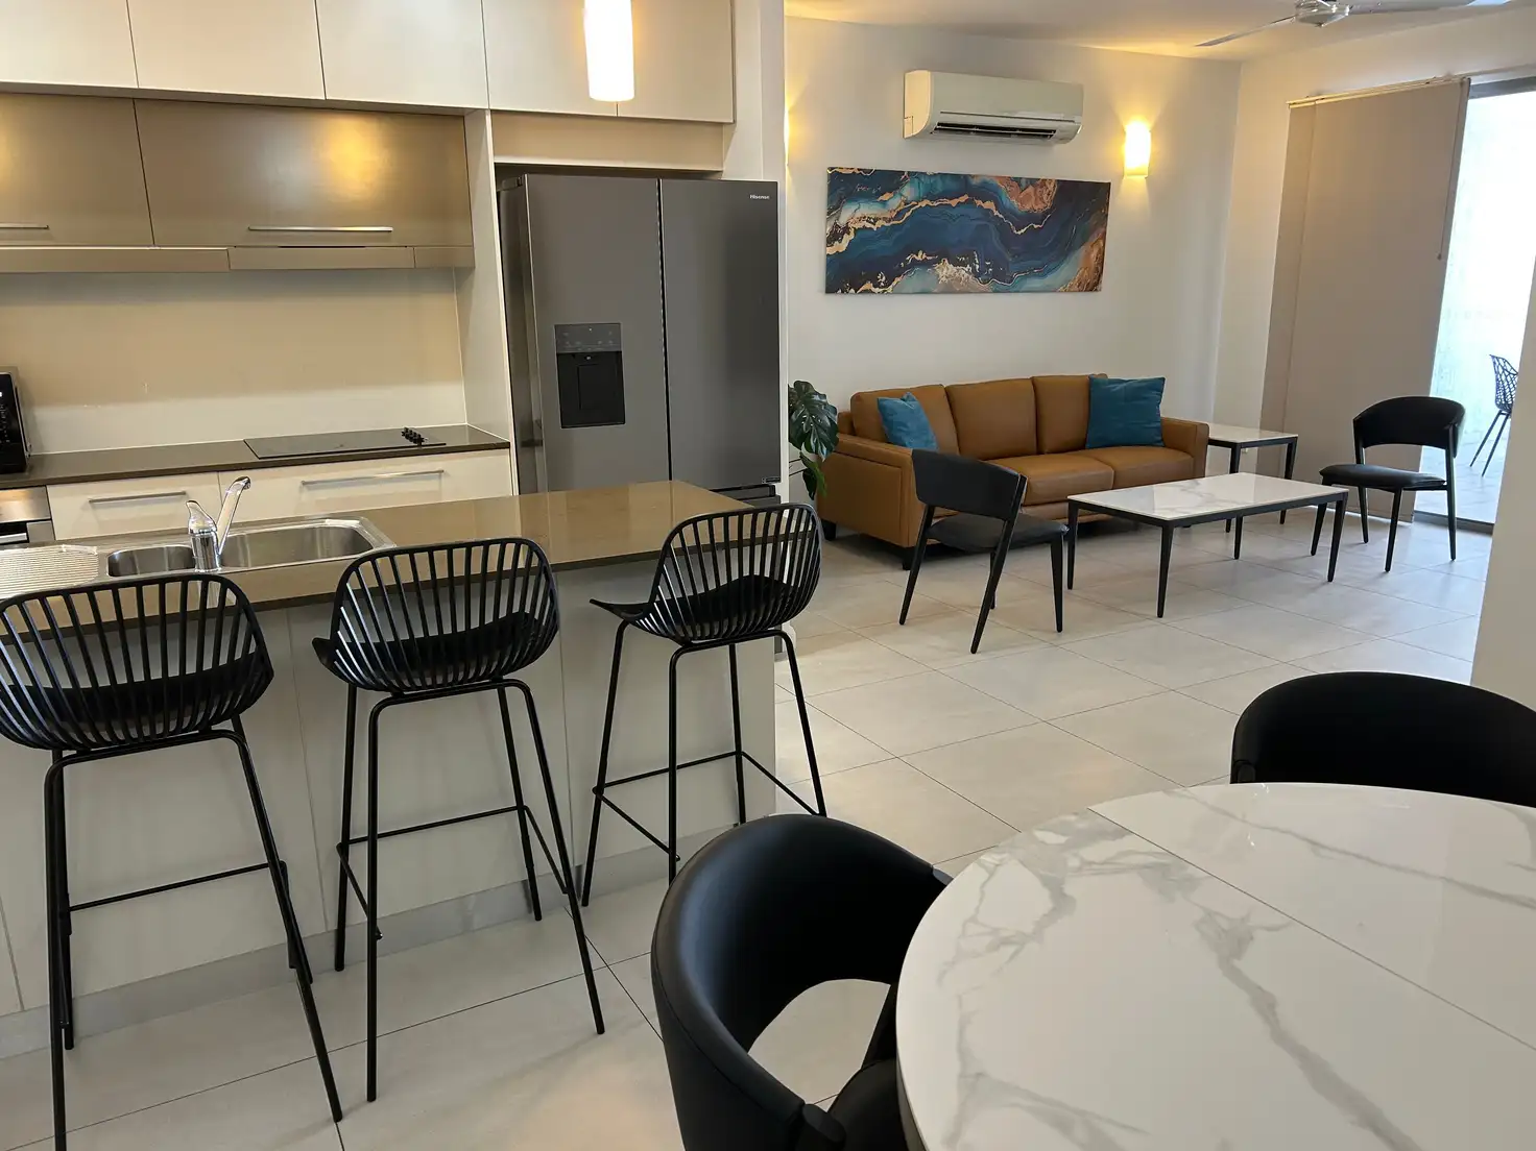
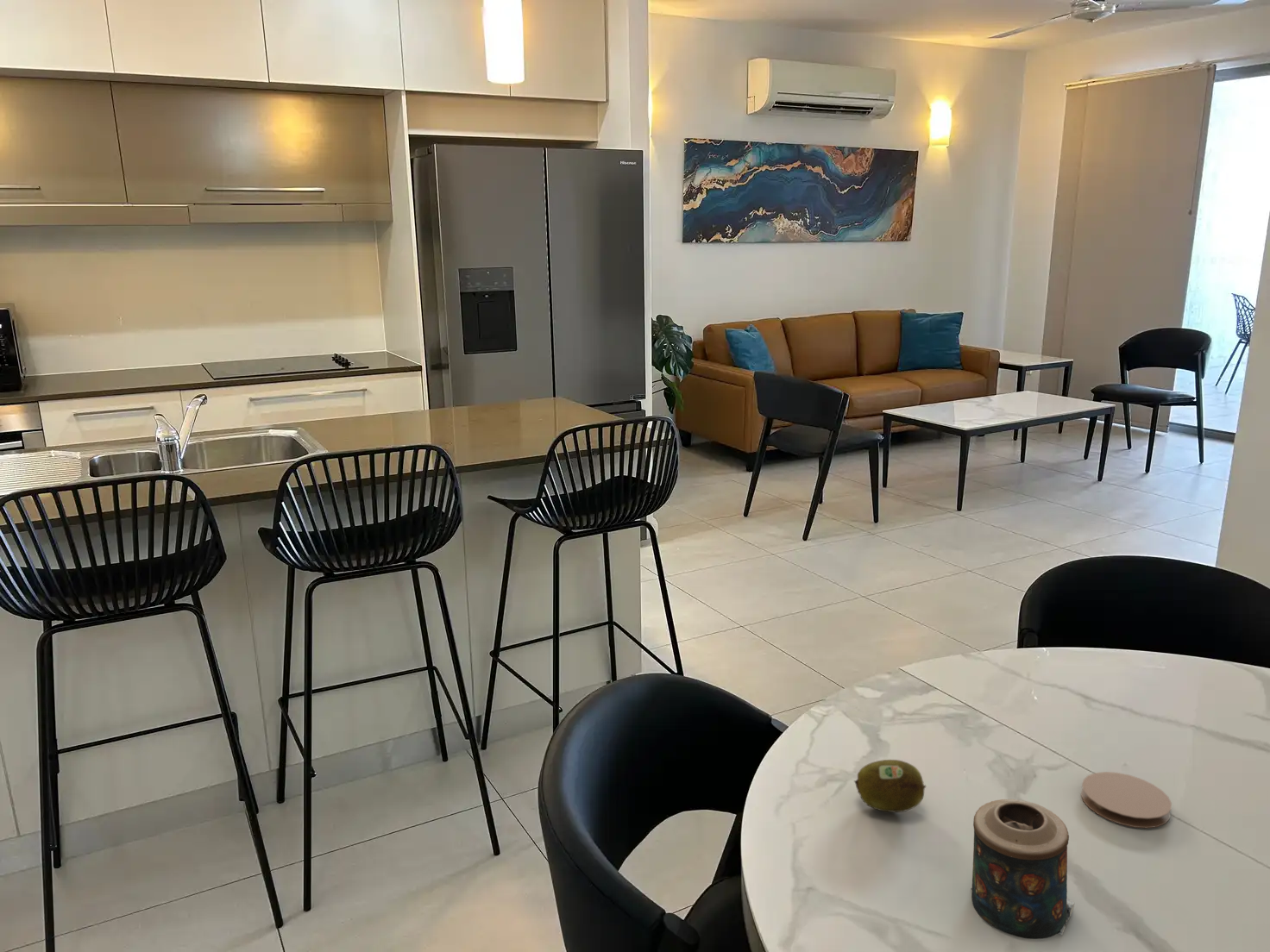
+ fruit (890, 786)
+ candle (1021, 854)
+ coaster (1125, 799)
